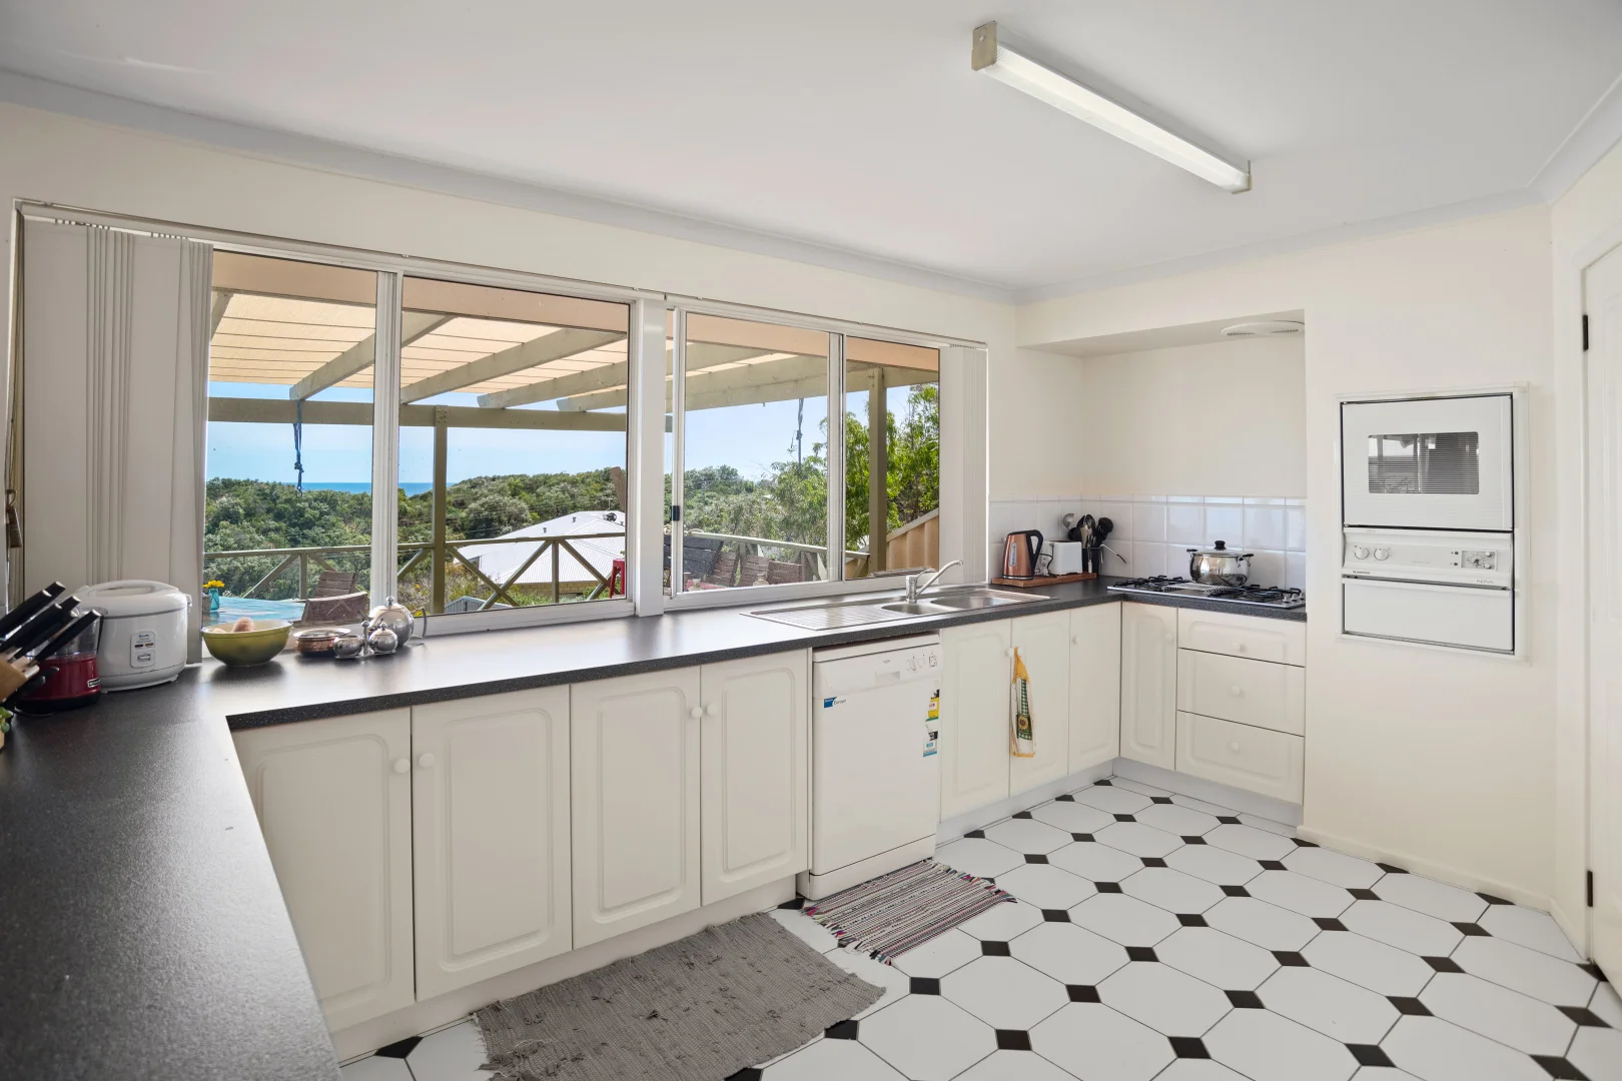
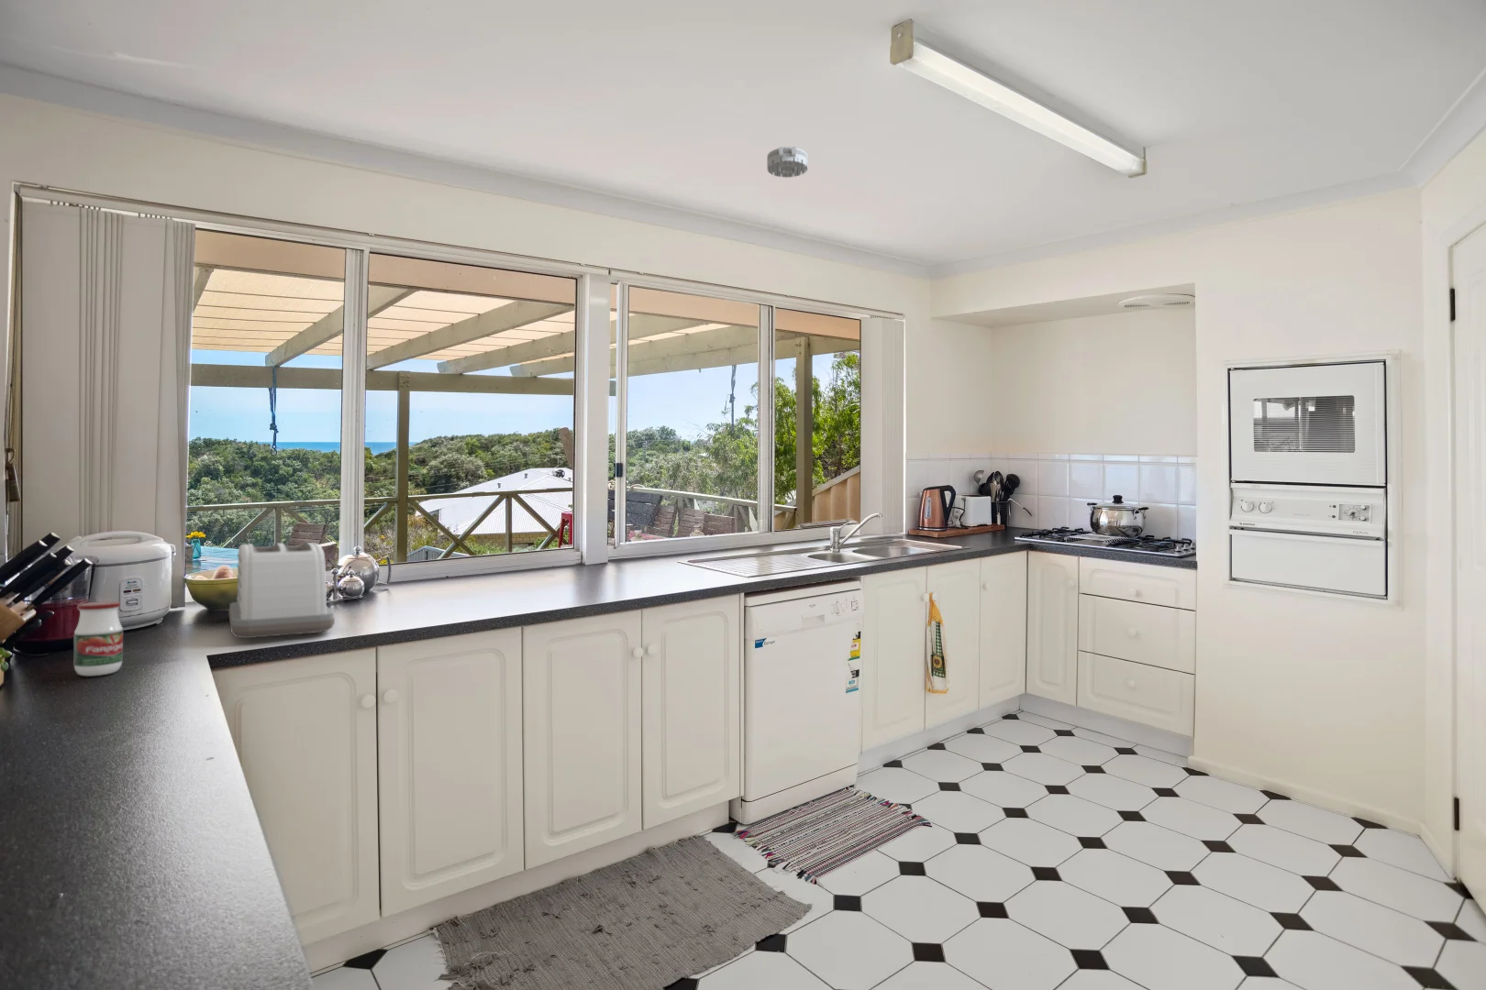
+ jar (98, 638)
+ smoke detector (787, 161)
+ toaster (279, 583)
